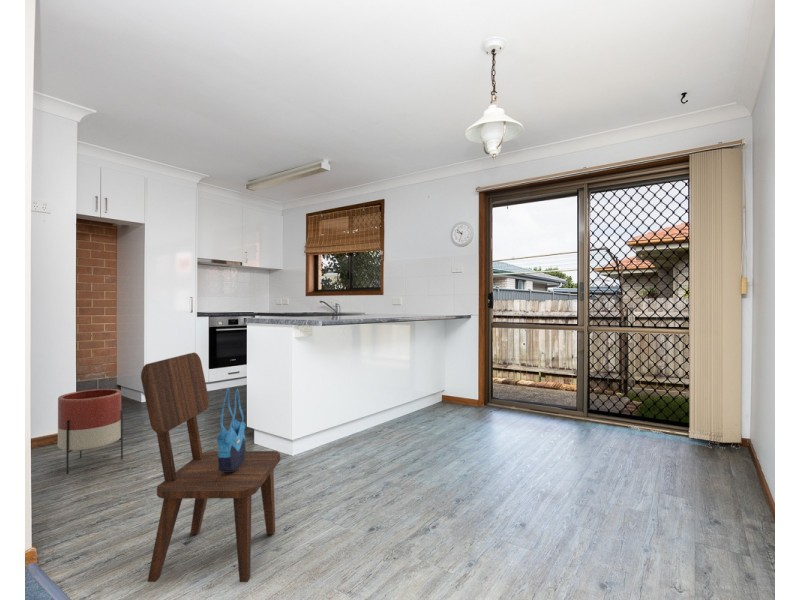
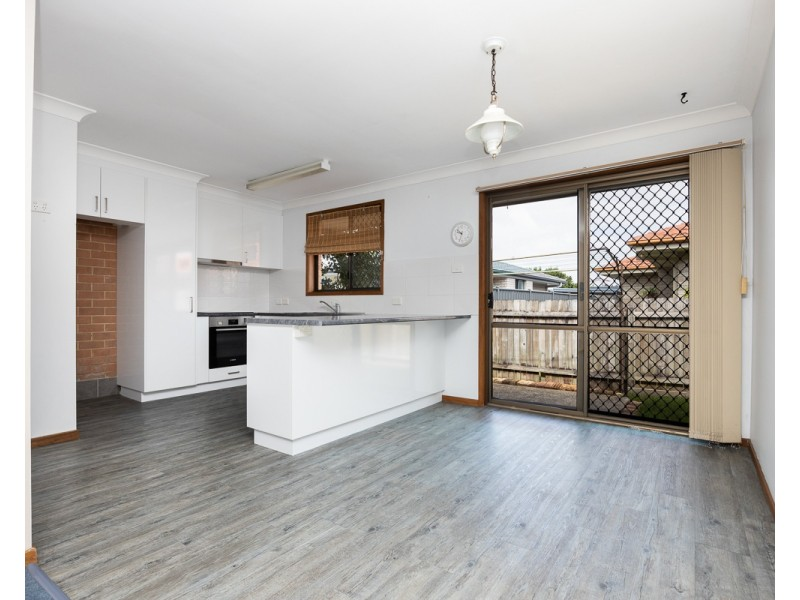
- tote bag (232, 428)
- planter (90, 428)
- dining chair (217, 455)
